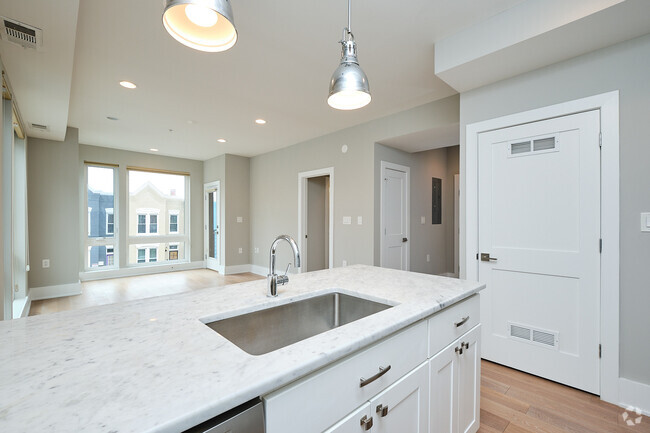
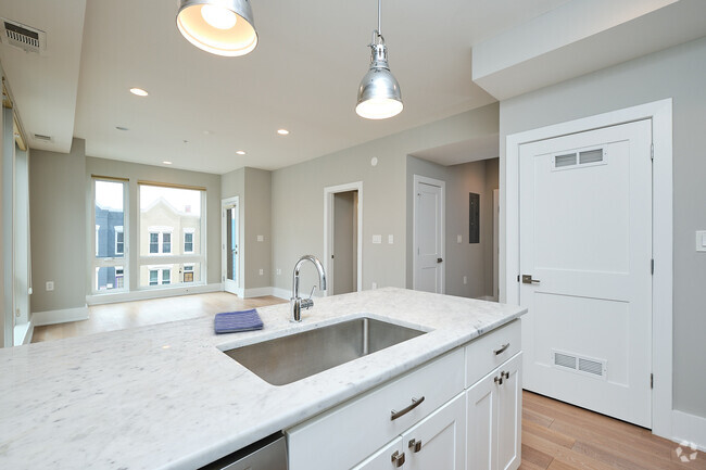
+ dish towel (238, 319)
